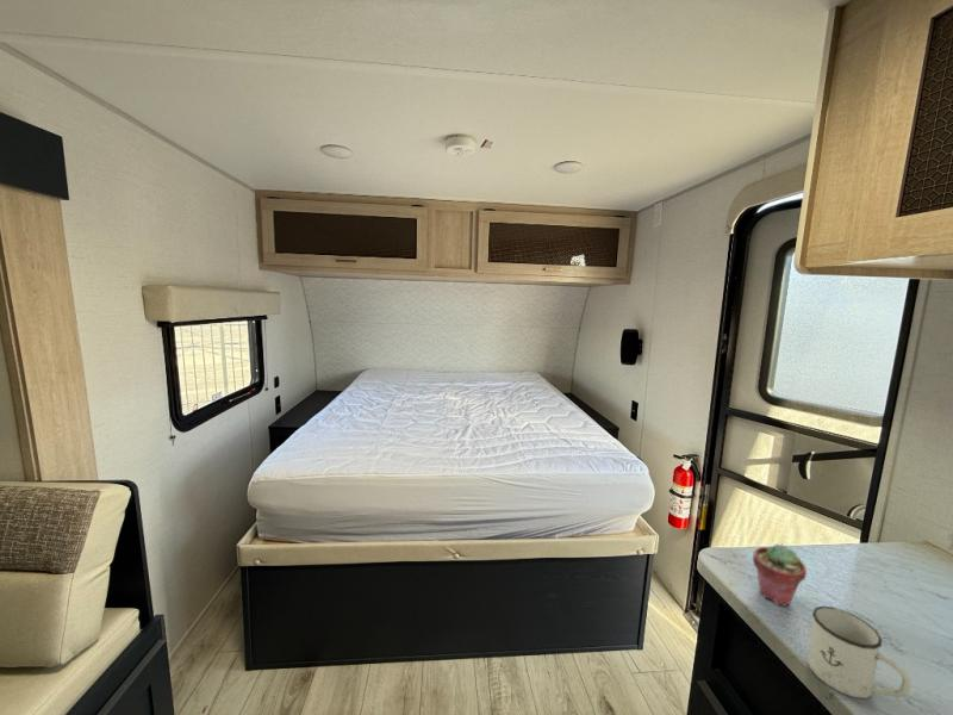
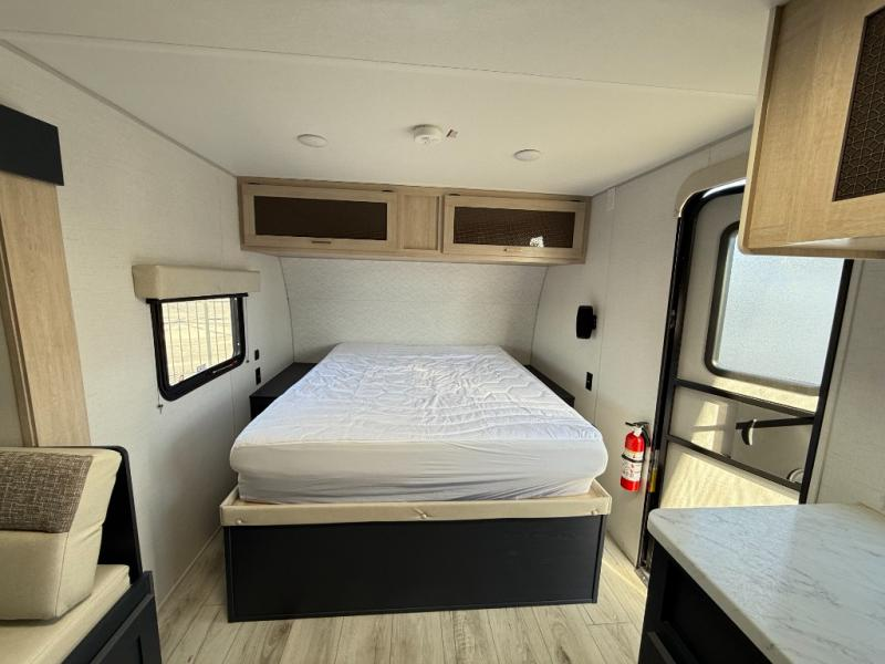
- mug (855, 659)
- potted succulent (778, 570)
